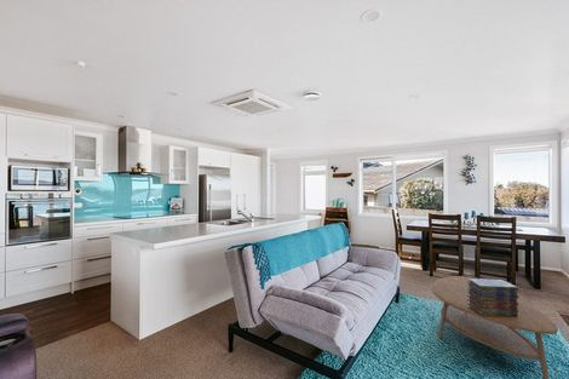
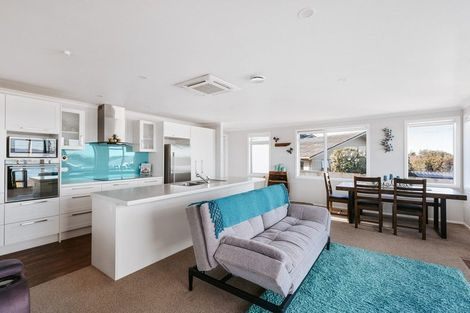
- coffee table (476, 318)
- book stack (490, 297)
